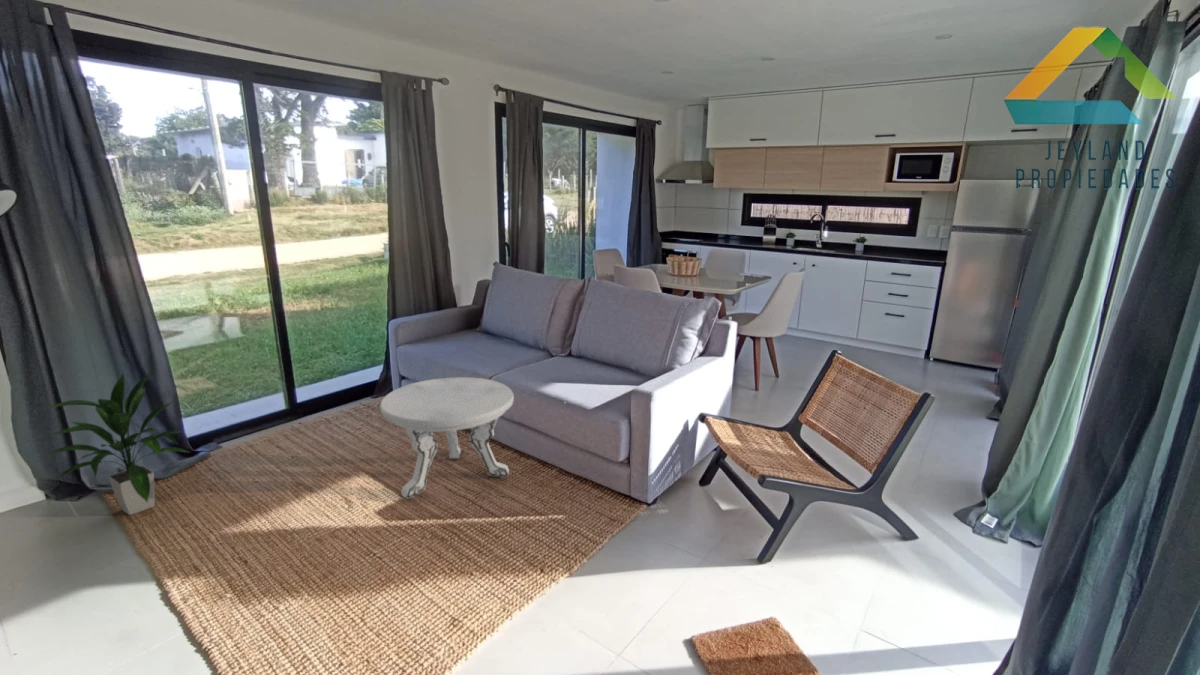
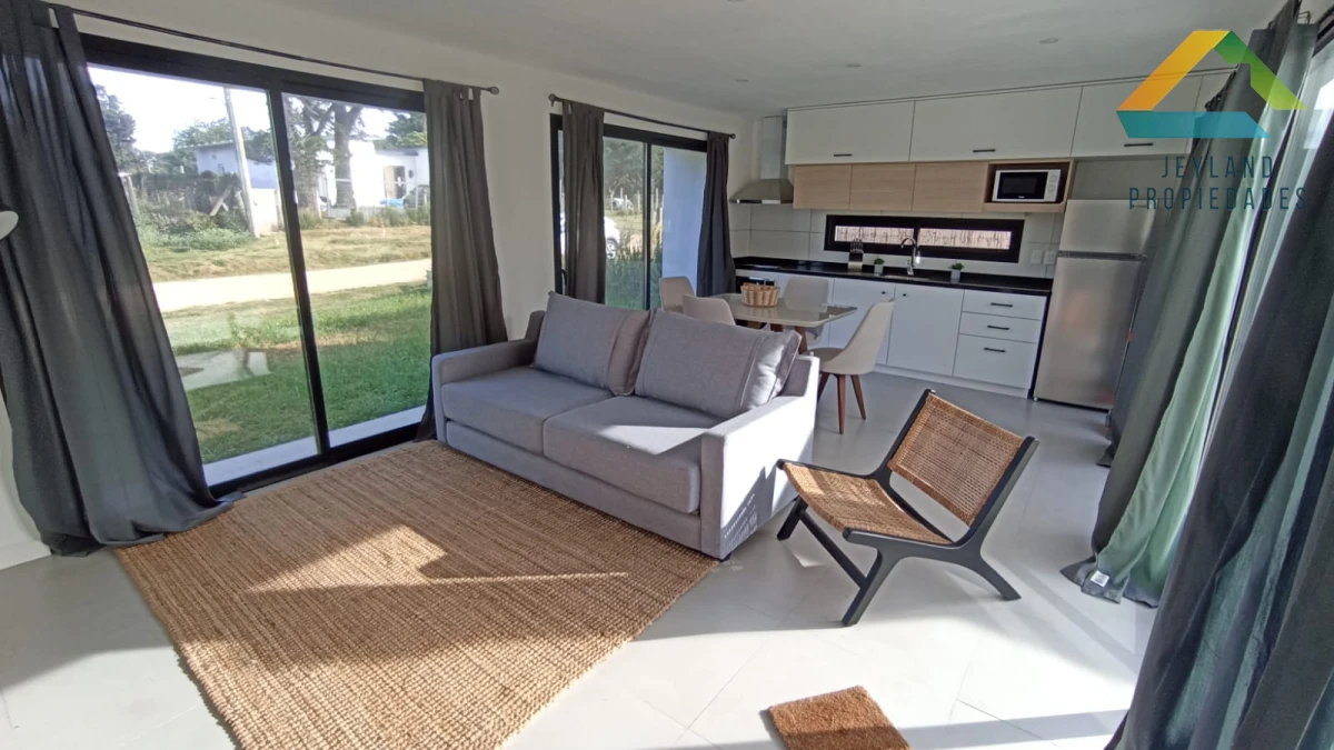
- side table (451, 437)
- indoor plant (123, 446)
